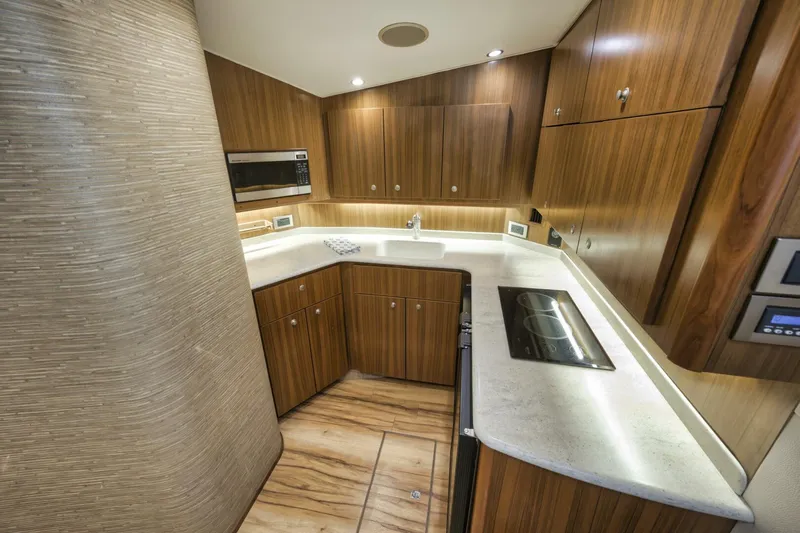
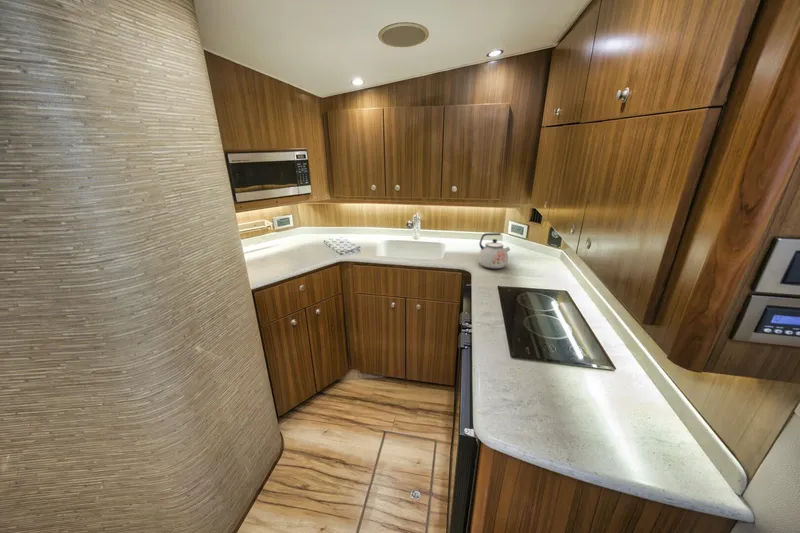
+ kettle (494, 249)
